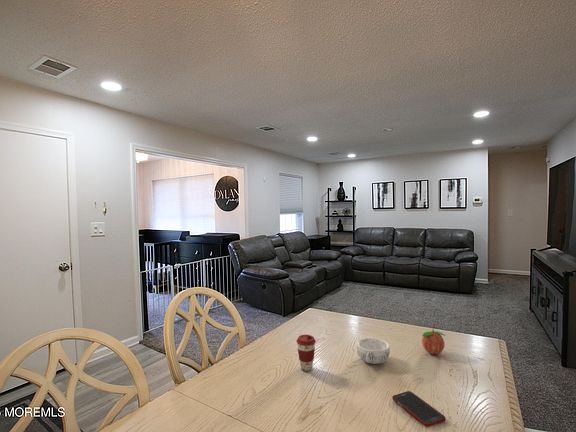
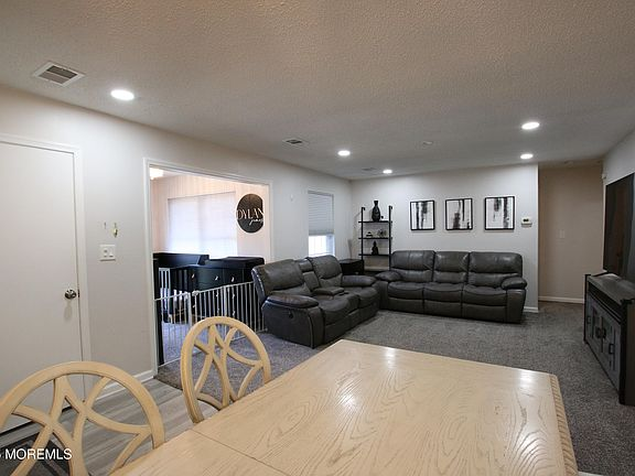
- fruit (433, 341)
- cell phone (417, 407)
- coffee cup (306, 352)
- decorative bowl (372, 352)
